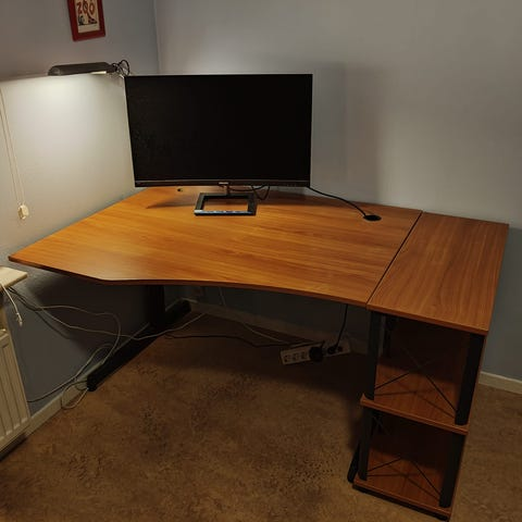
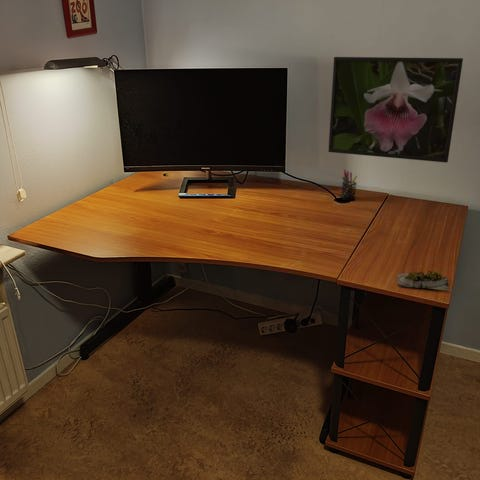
+ pen holder (347, 185)
+ succulent plant (423, 276)
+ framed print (390, 108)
